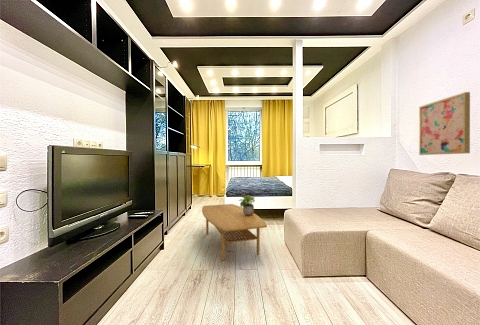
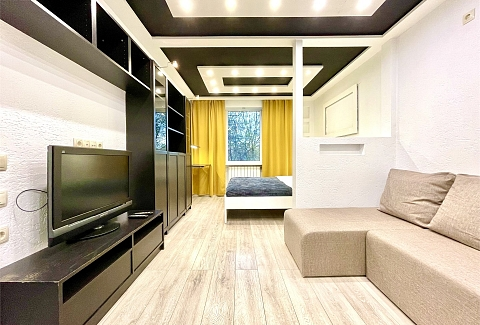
- potted plant (247, 204)
- wall art (441, 127)
- coffee table (229, 228)
